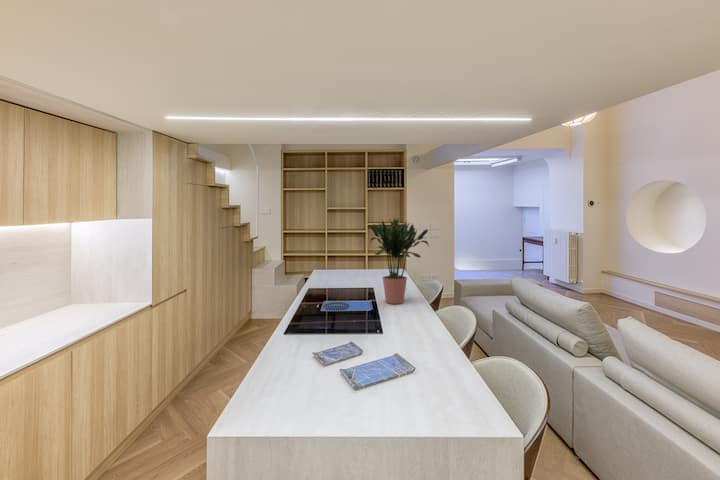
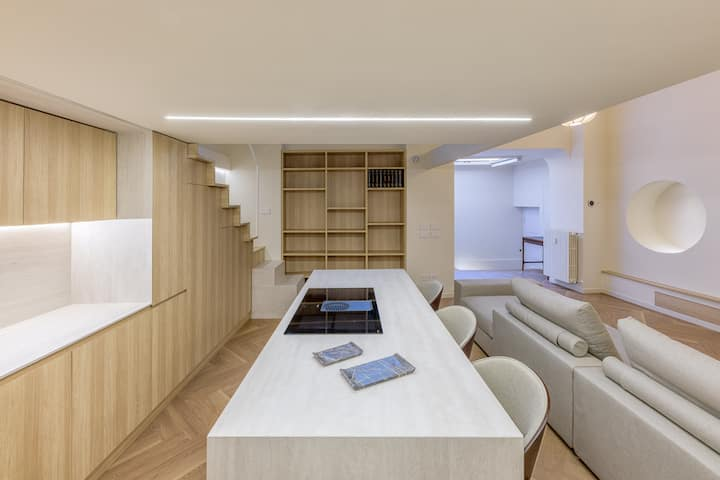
- potted plant (399, 260)
